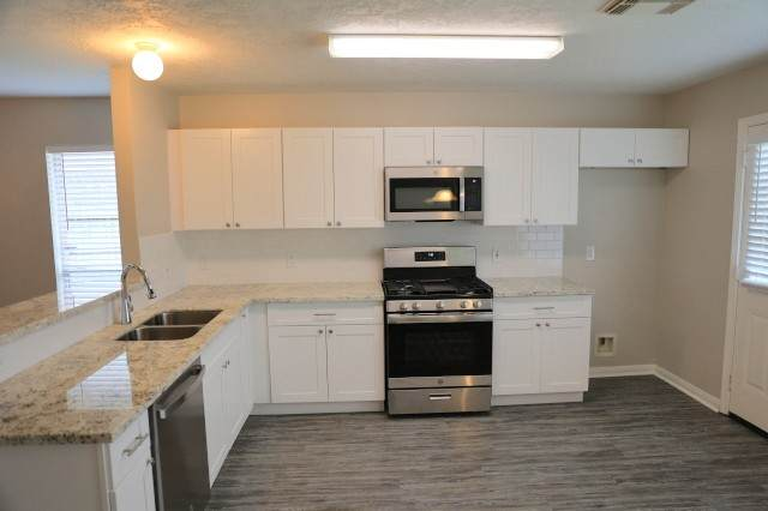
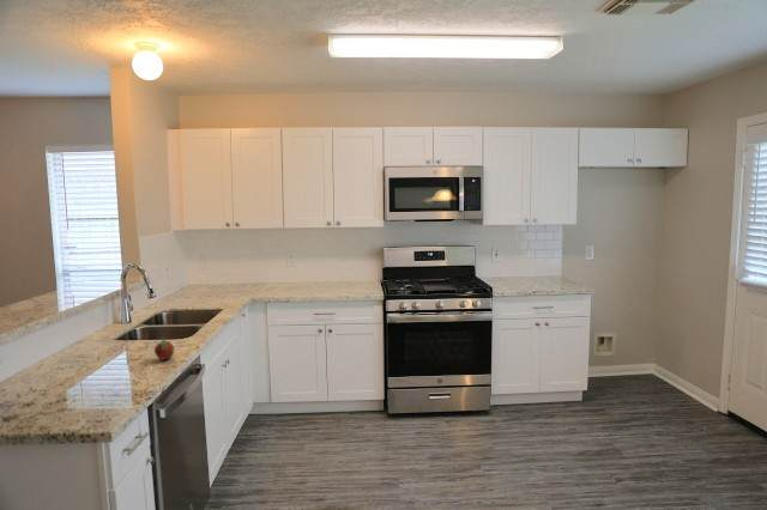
+ fruit (164, 348)
